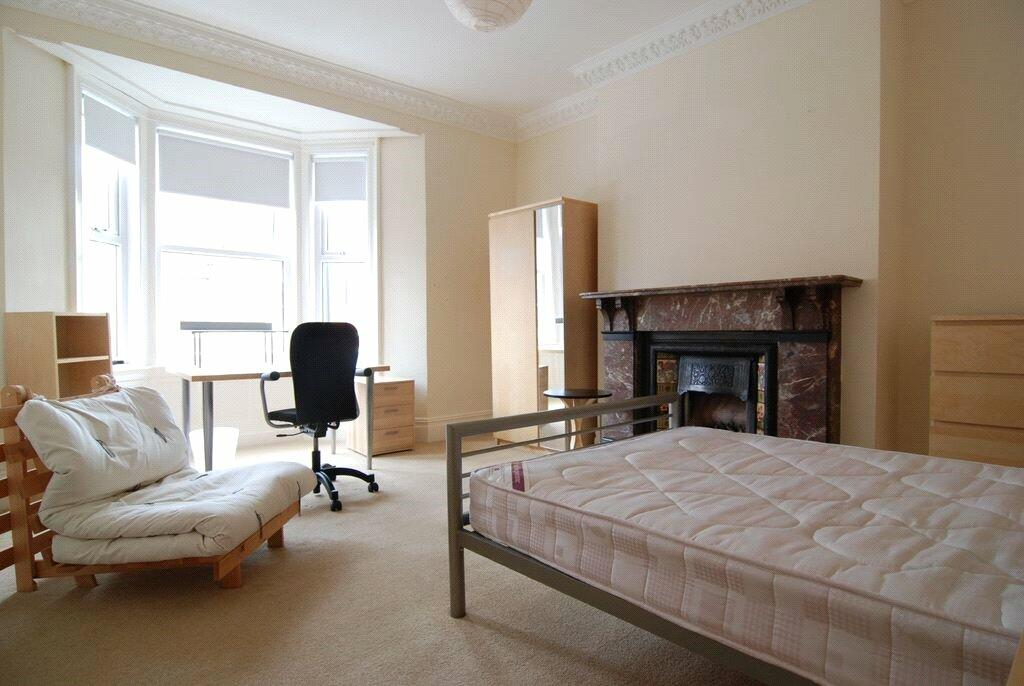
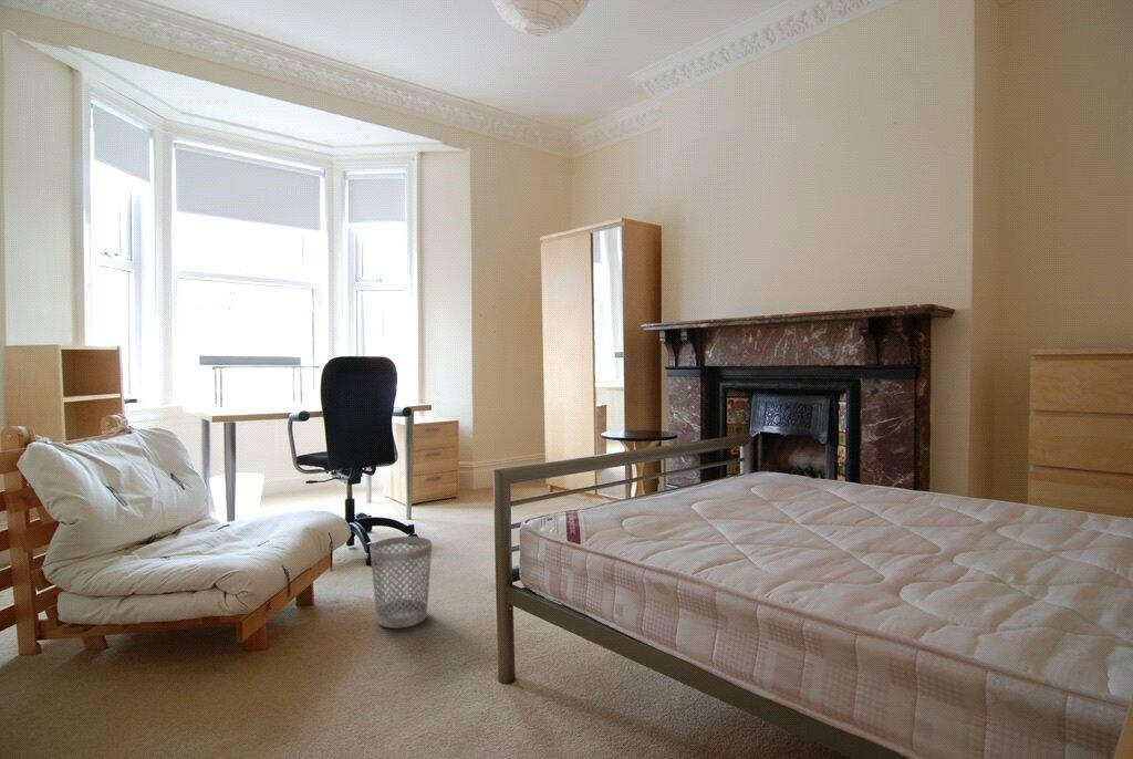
+ wastebasket (402, 581)
